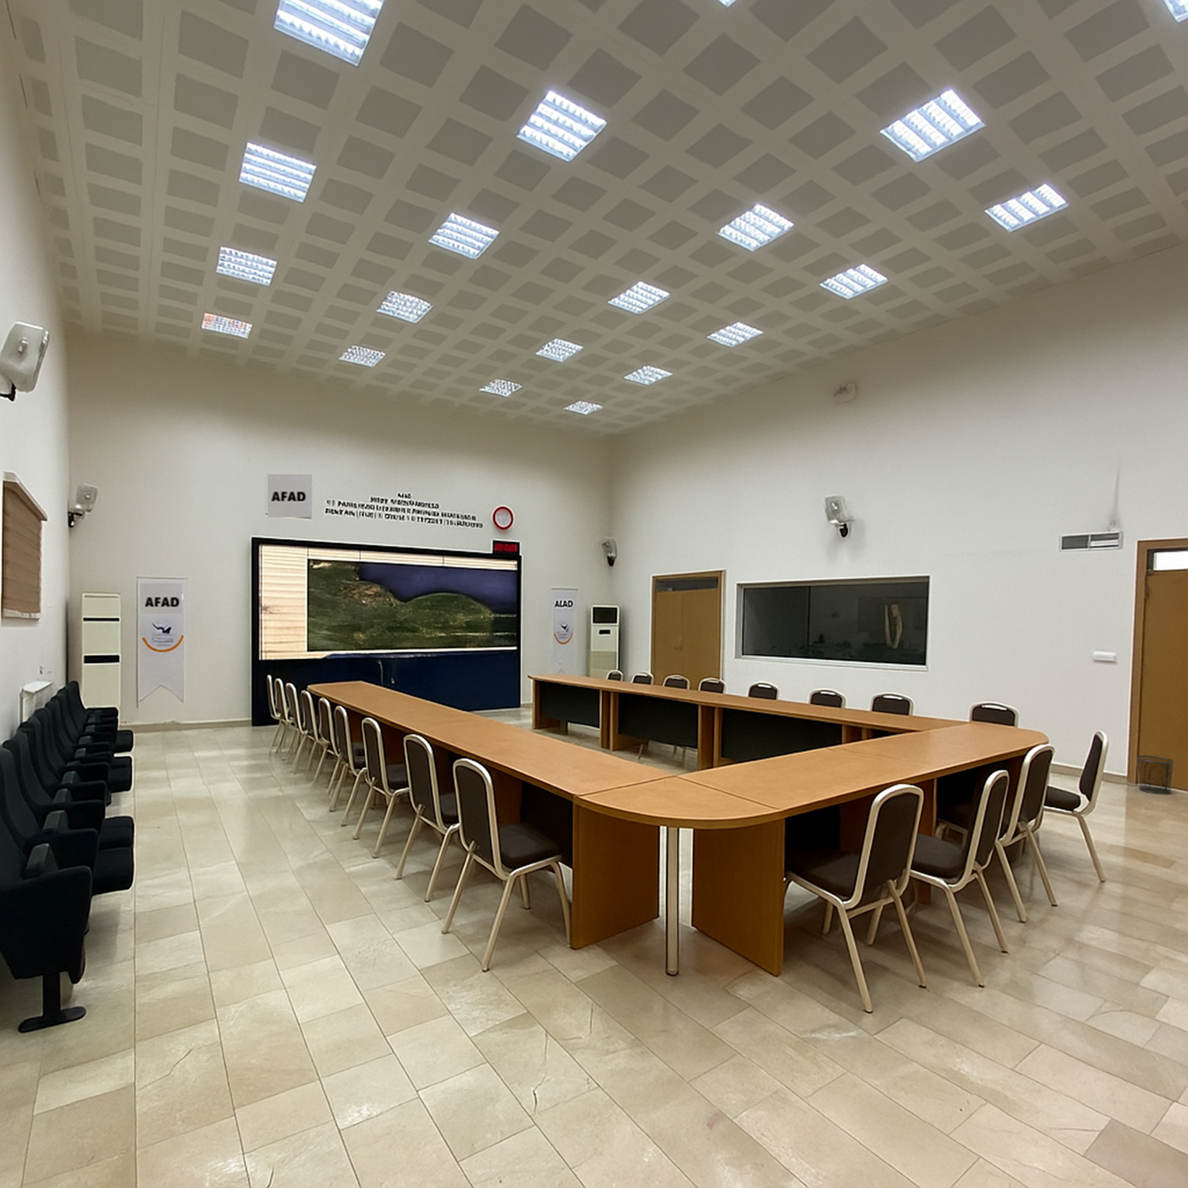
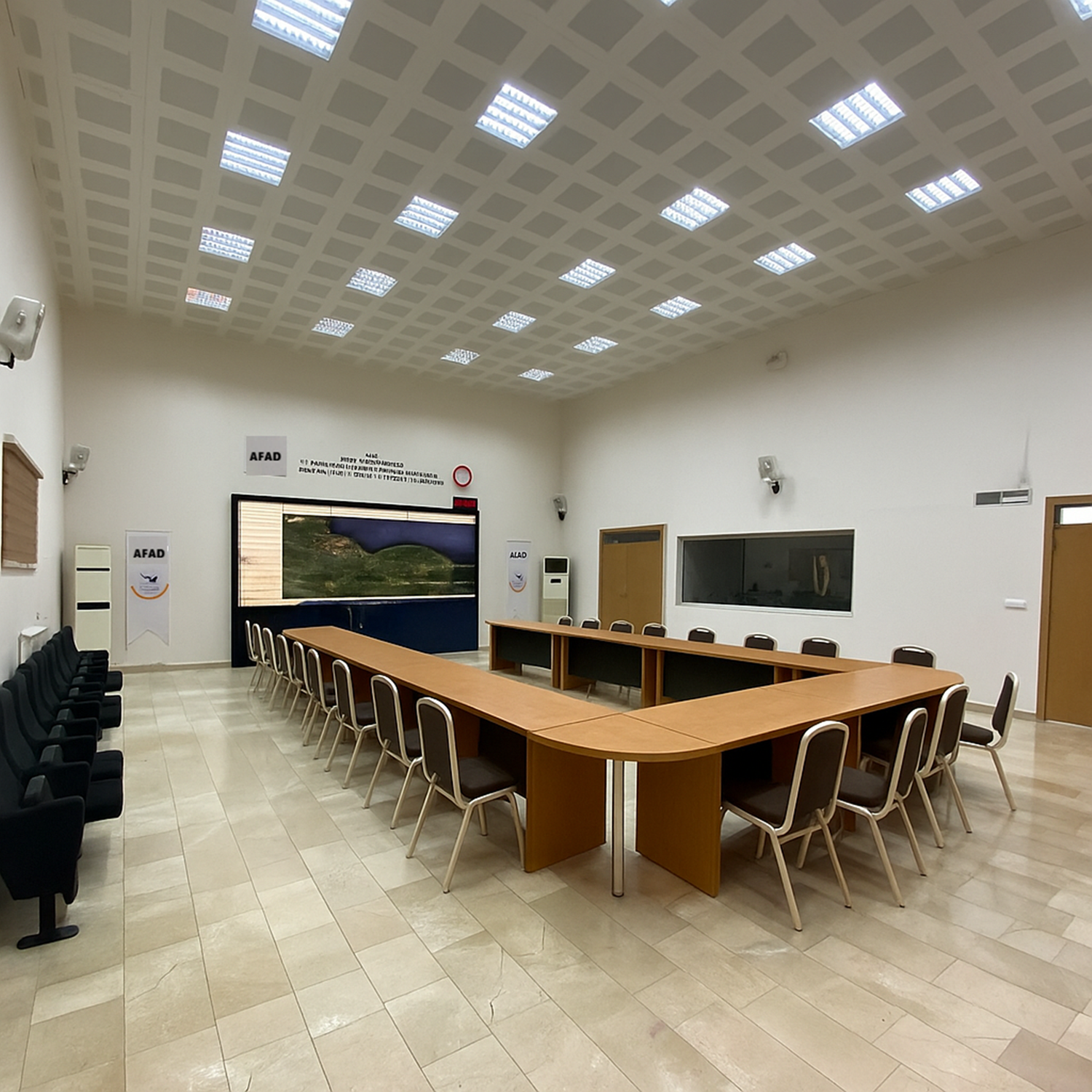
- waste bin (1154, 774)
